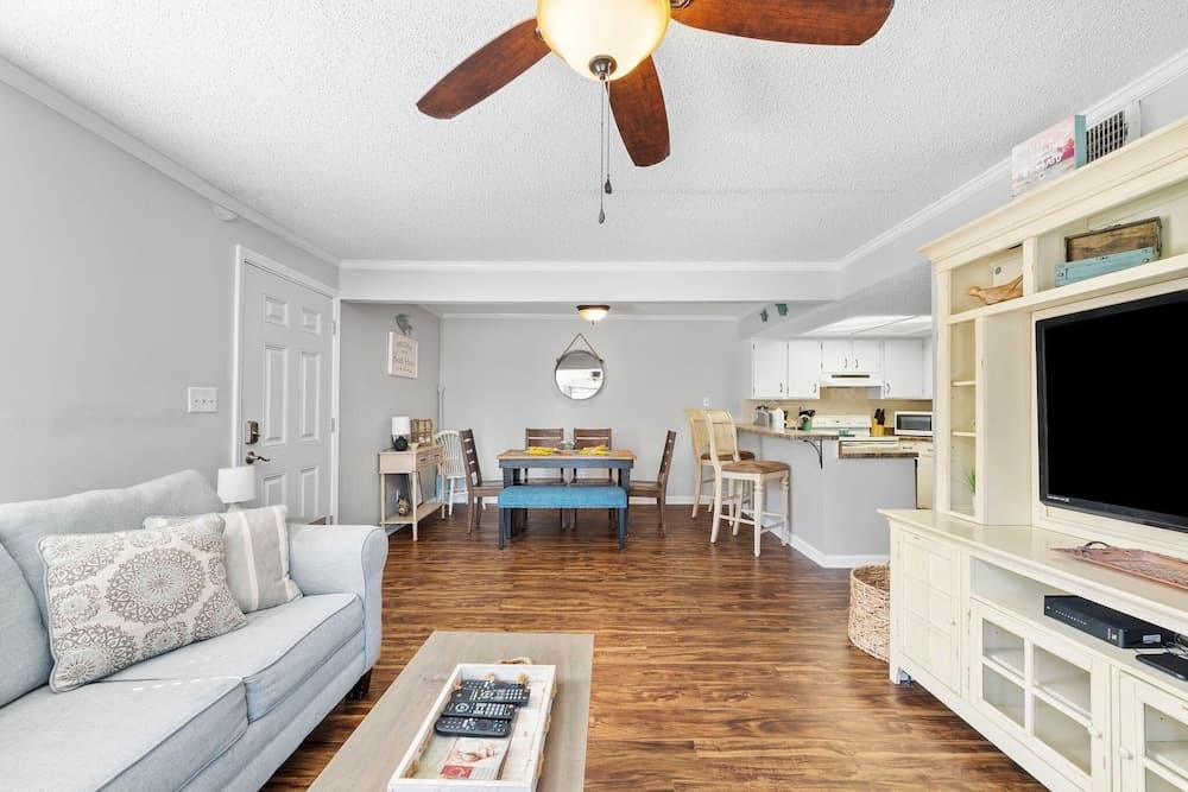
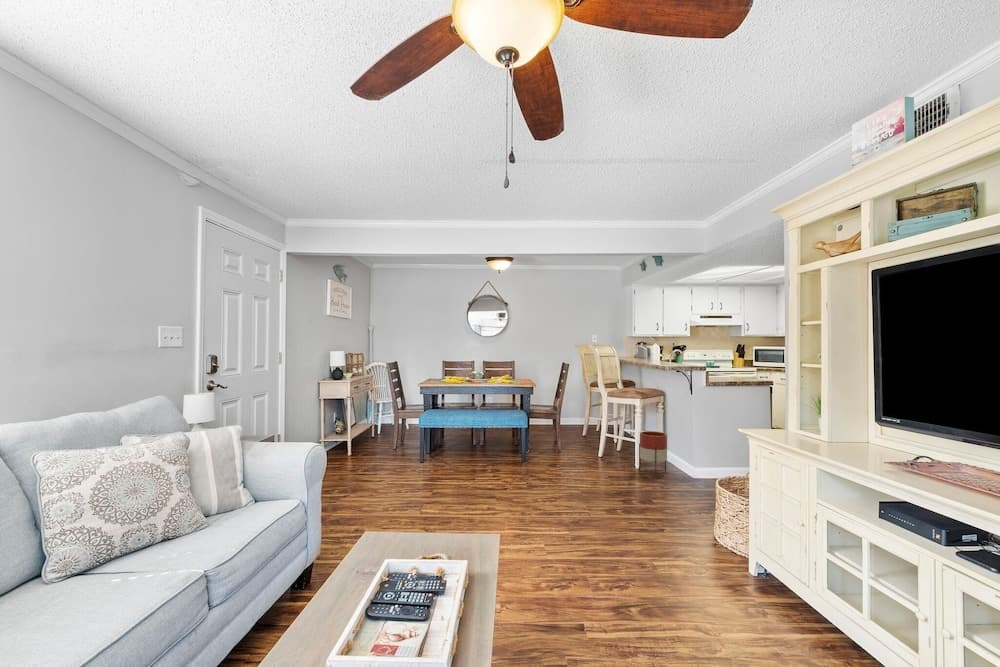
+ planter (653, 453)
